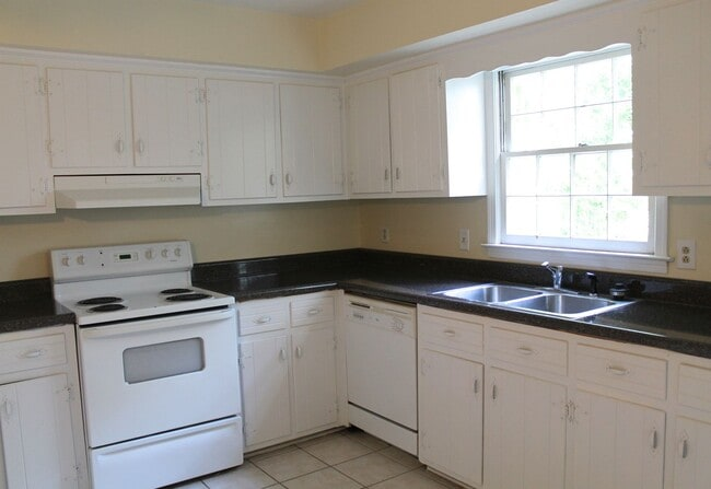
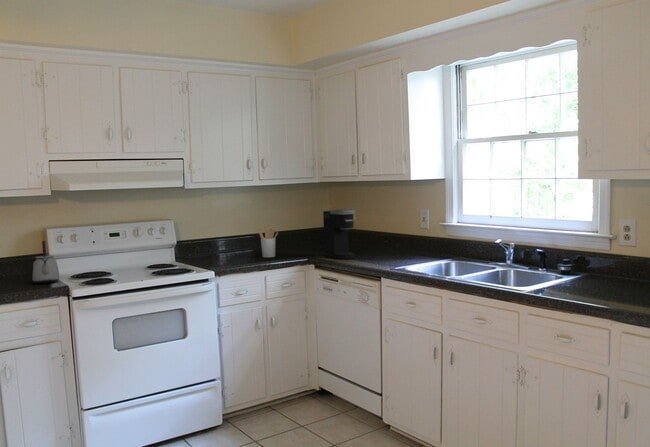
+ utensil holder (268, 242)
+ kettle (45, 262)
+ coffee maker (338, 233)
